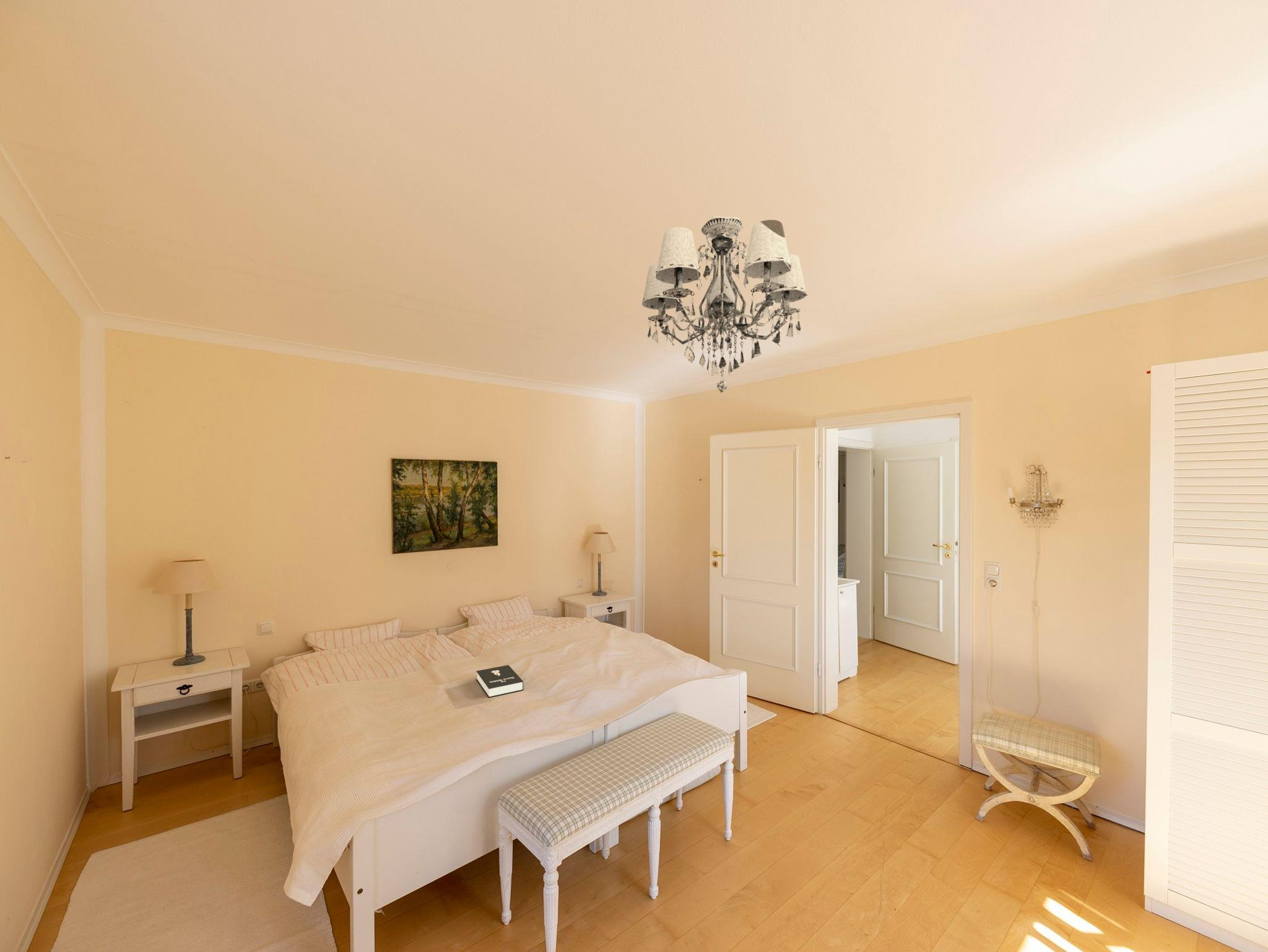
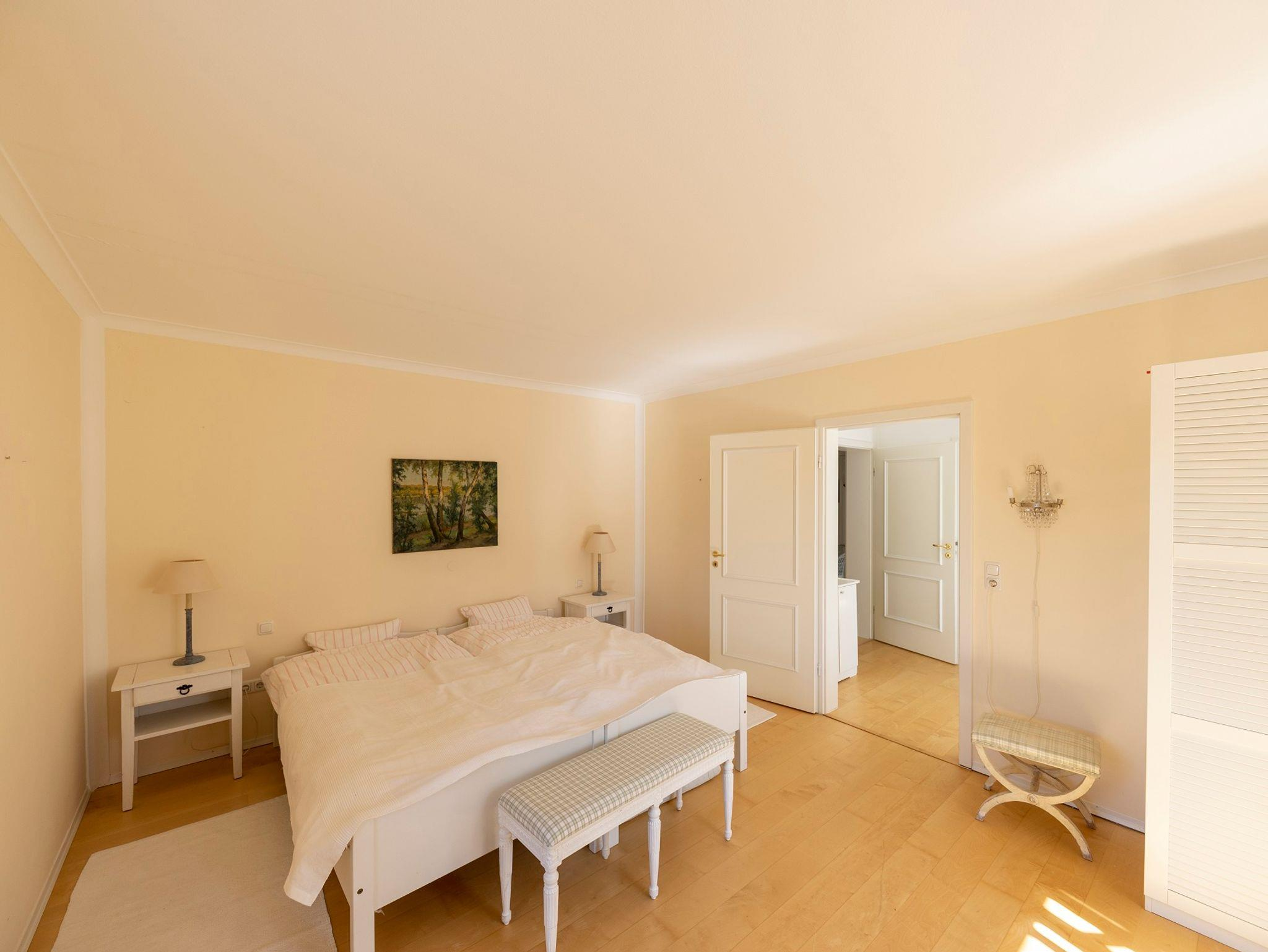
- chandelier (723, 311)
- booklet (499, 680)
